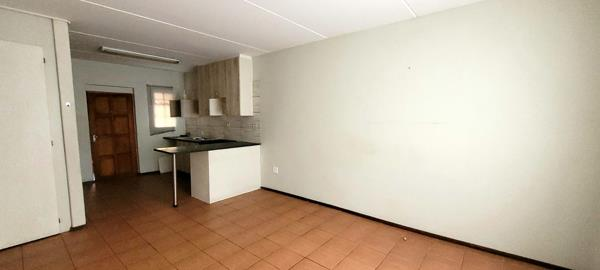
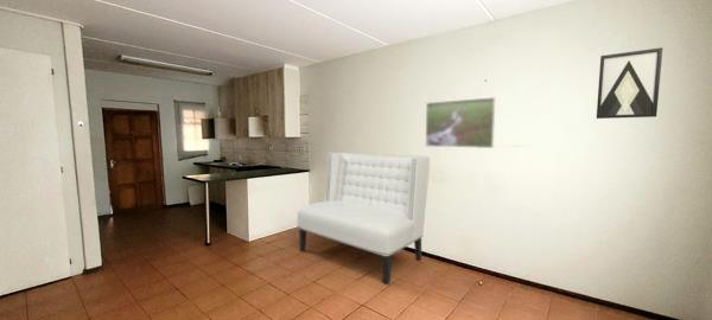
+ wall art (627, 84)
+ sofa (360, 205)
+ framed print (457, 123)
